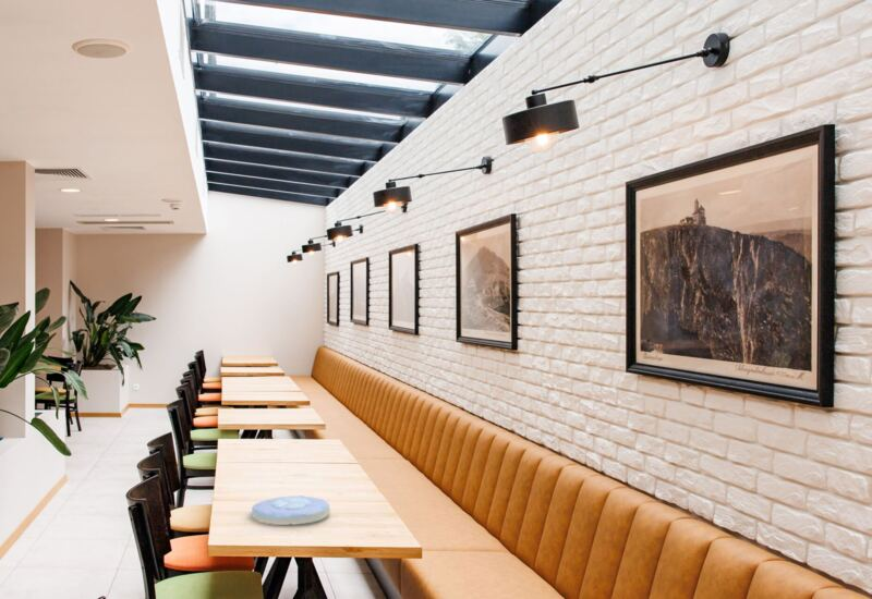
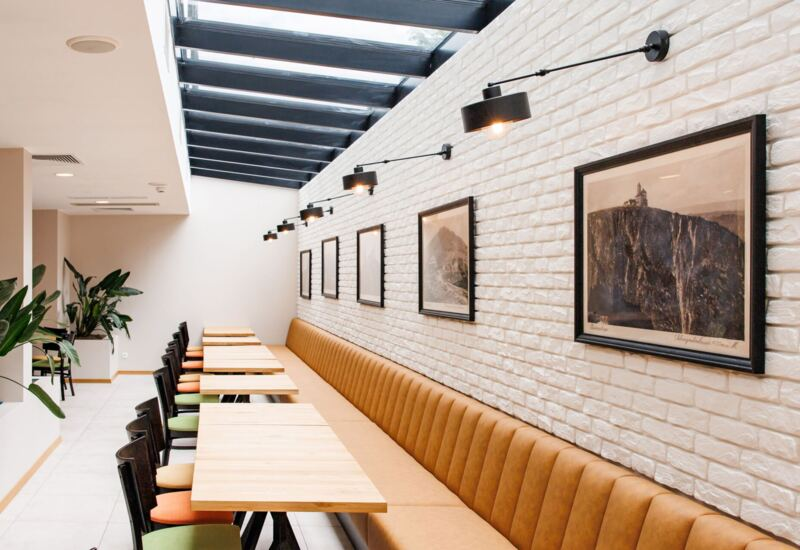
- plate (291, 508)
